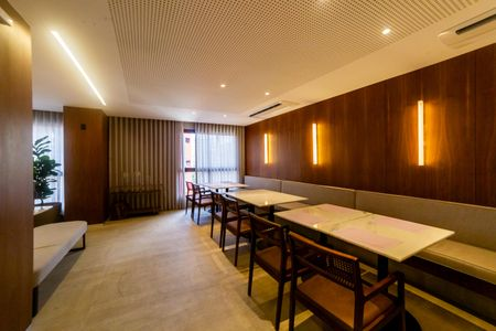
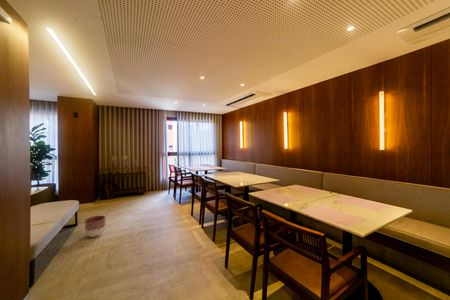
+ planter (95, 227)
